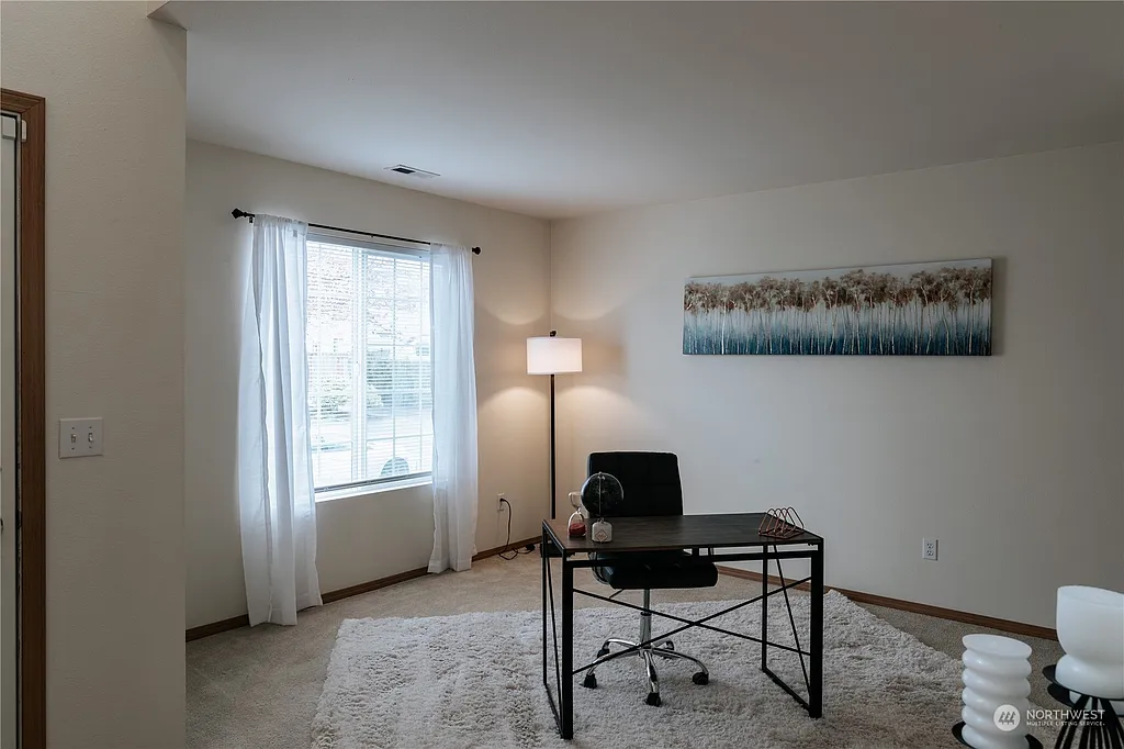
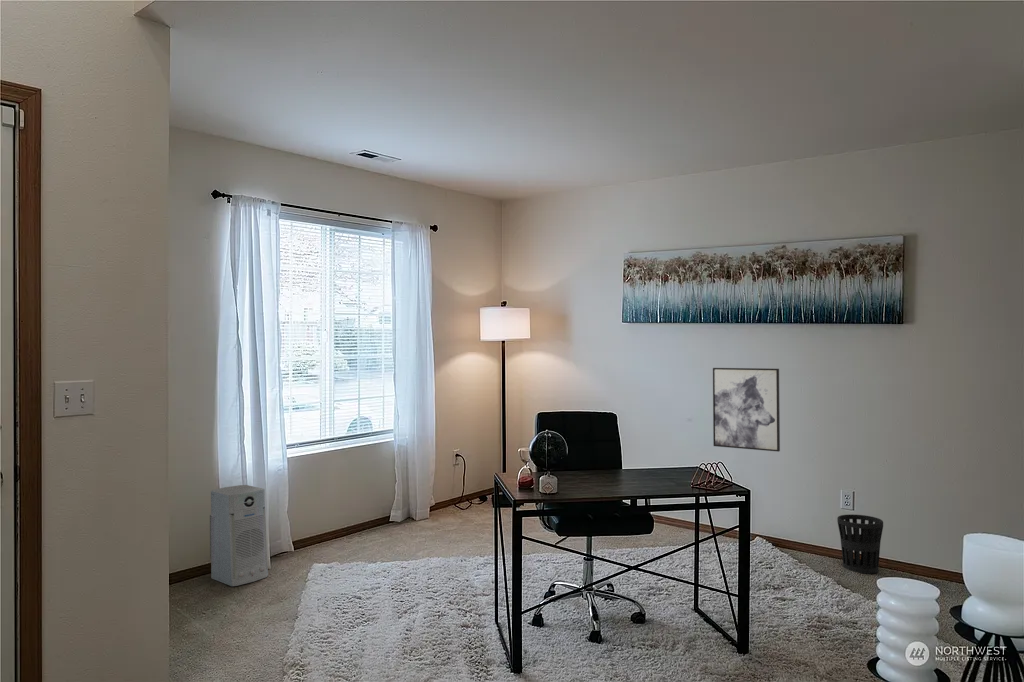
+ wastebasket (860, 543)
+ air purifier (238, 533)
+ wall art (745, 408)
